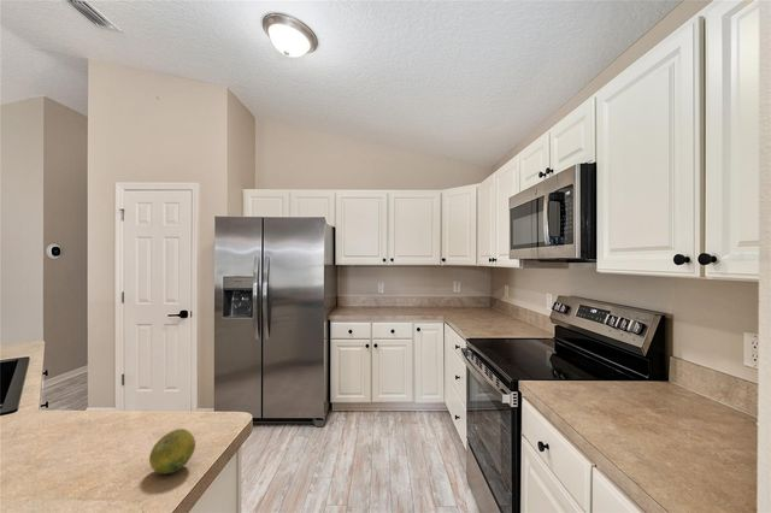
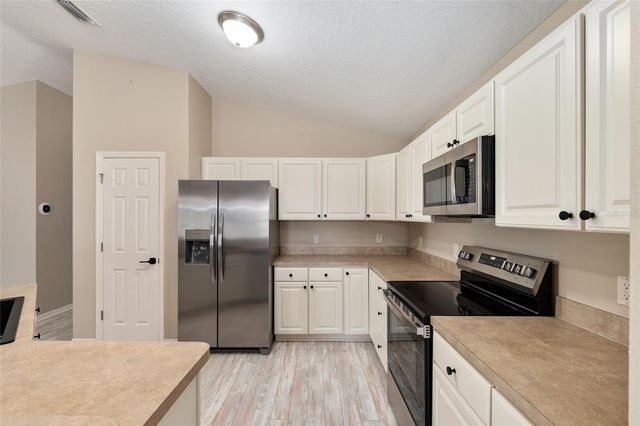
- fruit (172, 450)
